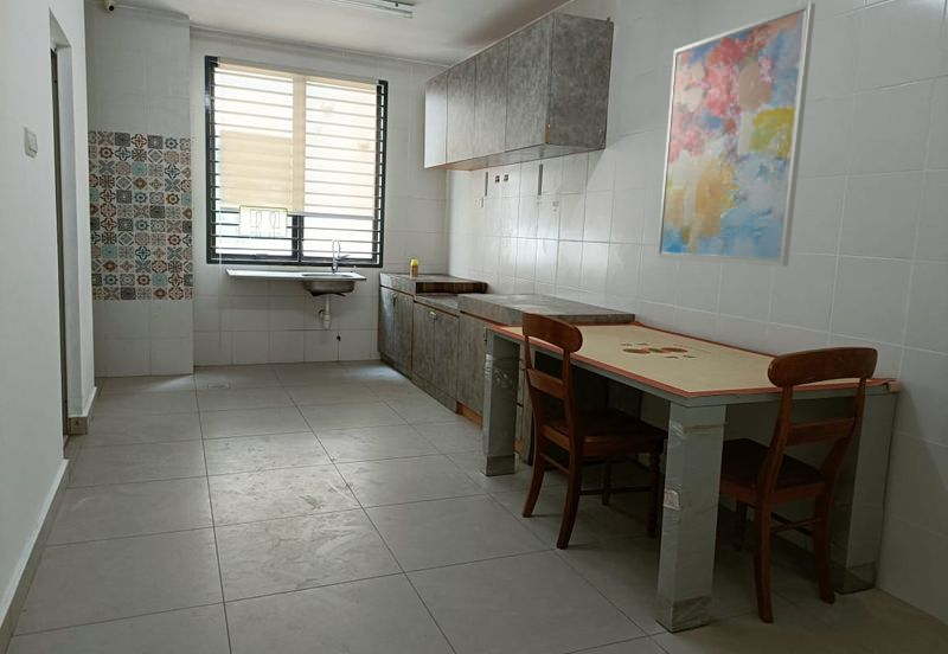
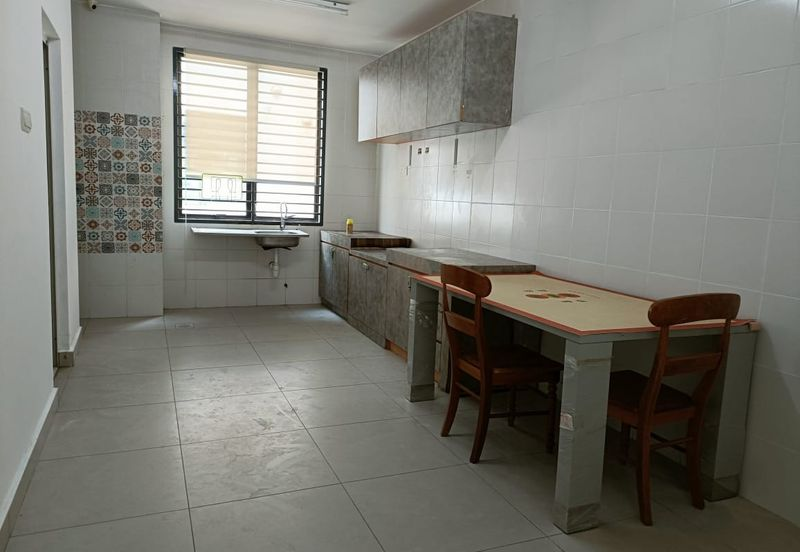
- wall art (725, 147)
